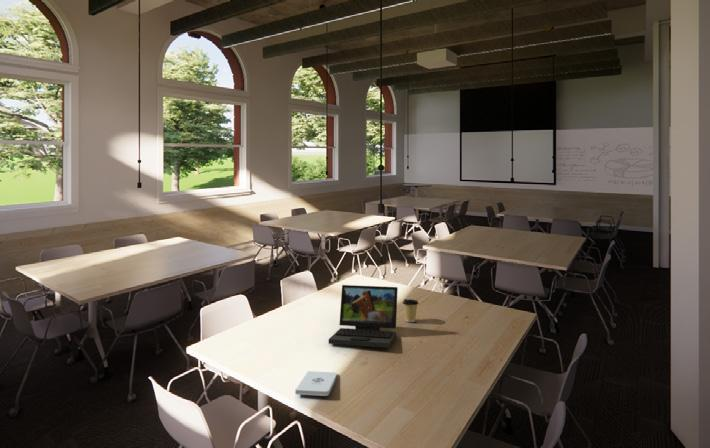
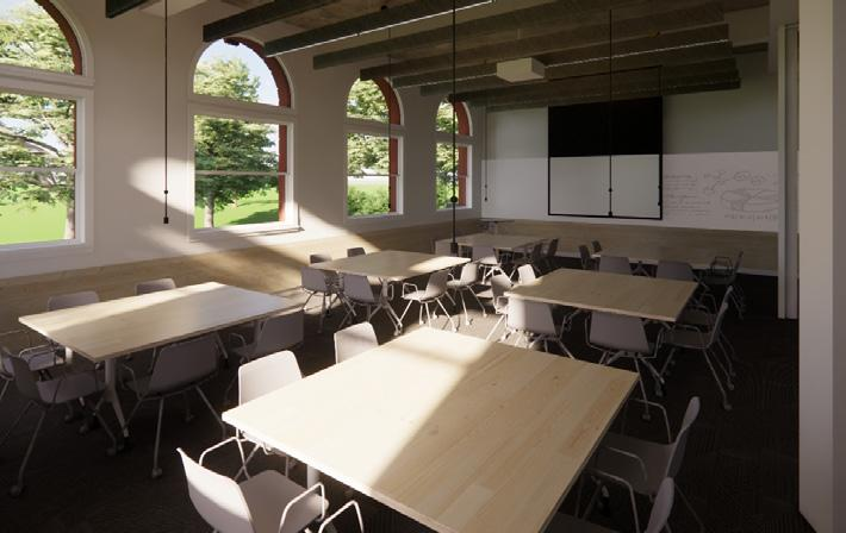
- coffee cup (410, 310)
- notepad (317, 382)
- laptop (364, 313)
